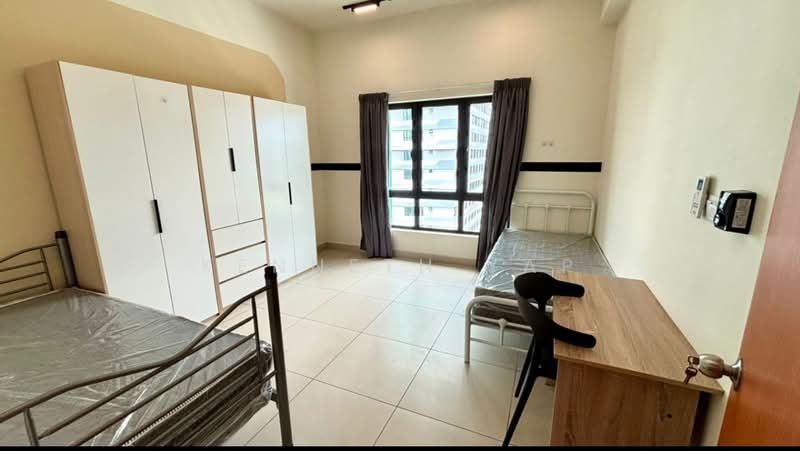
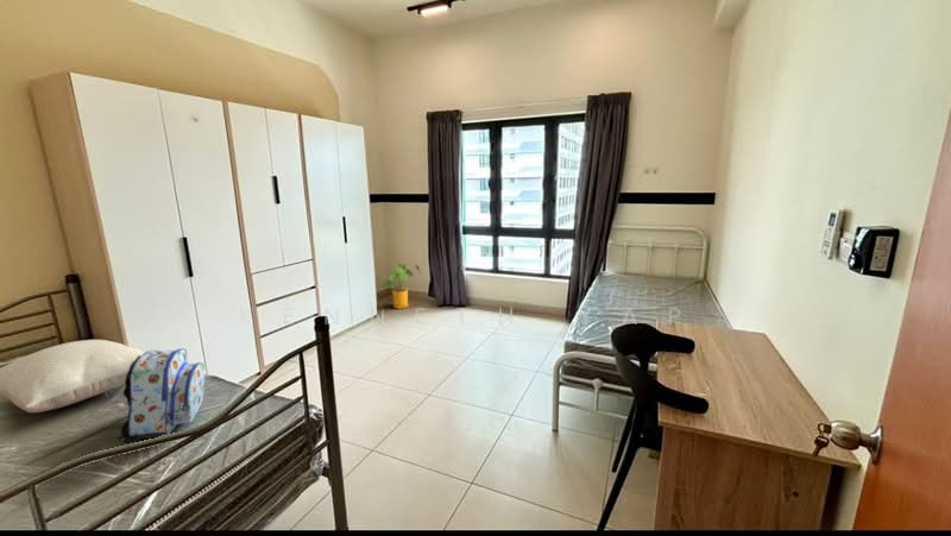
+ pillow (75, 370)
+ backpack (164, 387)
+ house plant (399, 285)
